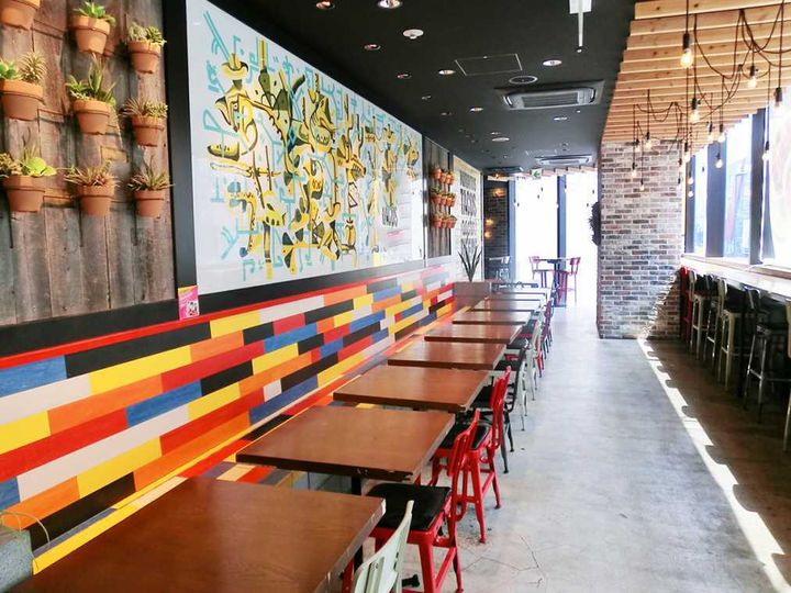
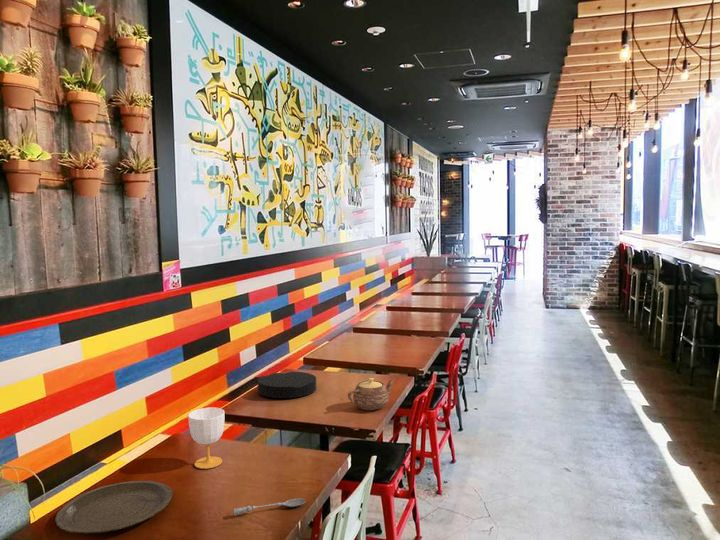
+ plate (287, 384)
+ soupspoon (270, 505)
+ teapot (372, 392)
+ plate (116, 506)
+ cup (207, 438)
